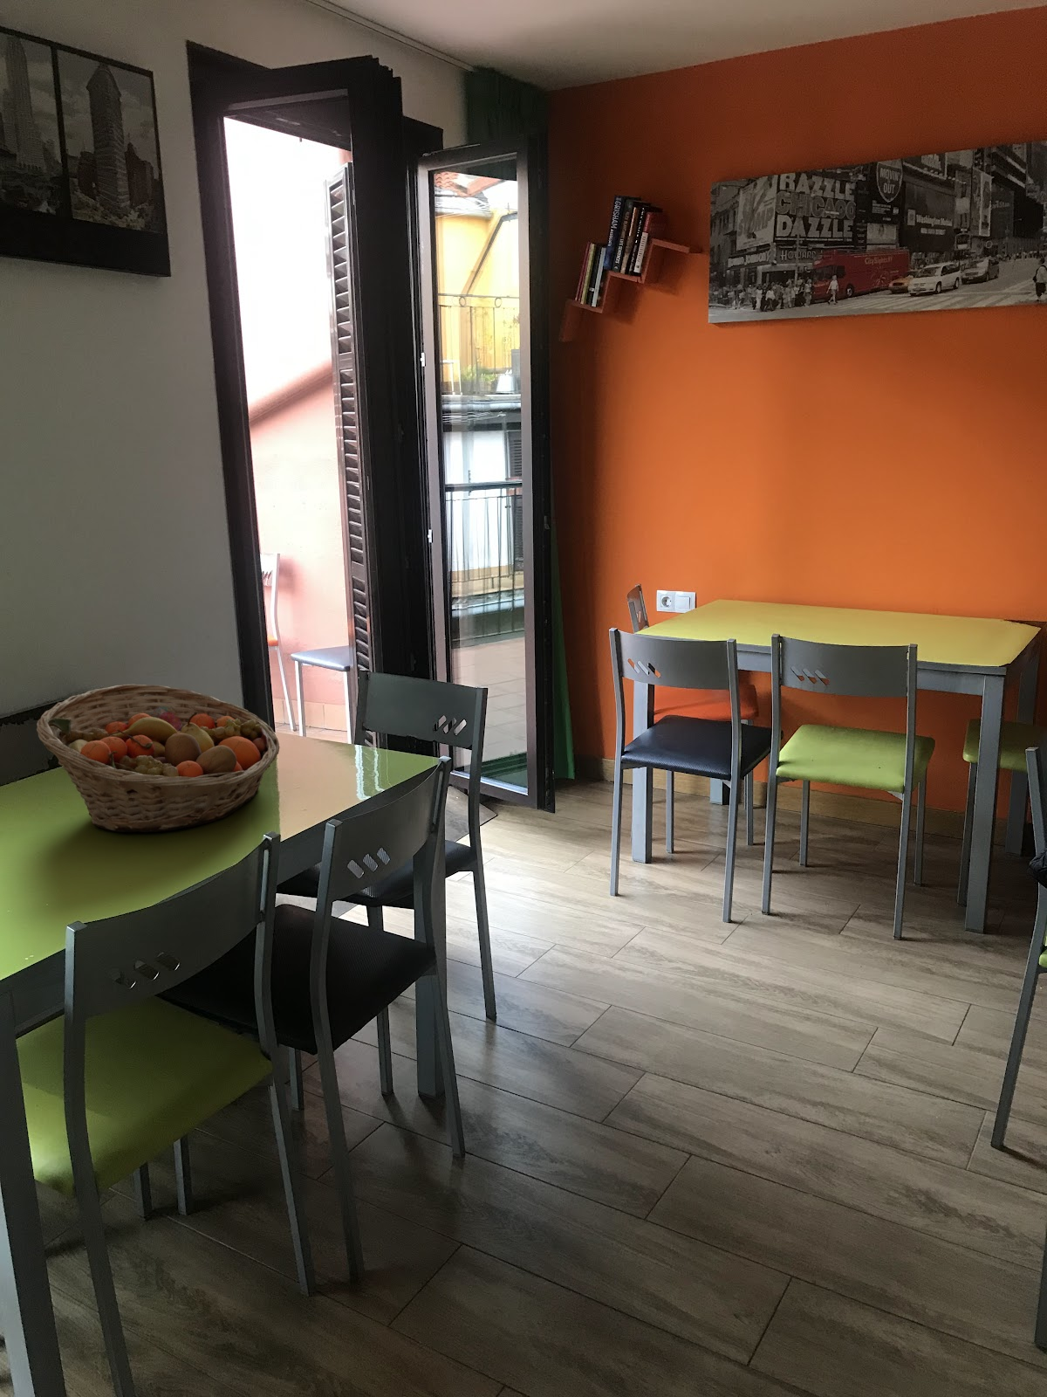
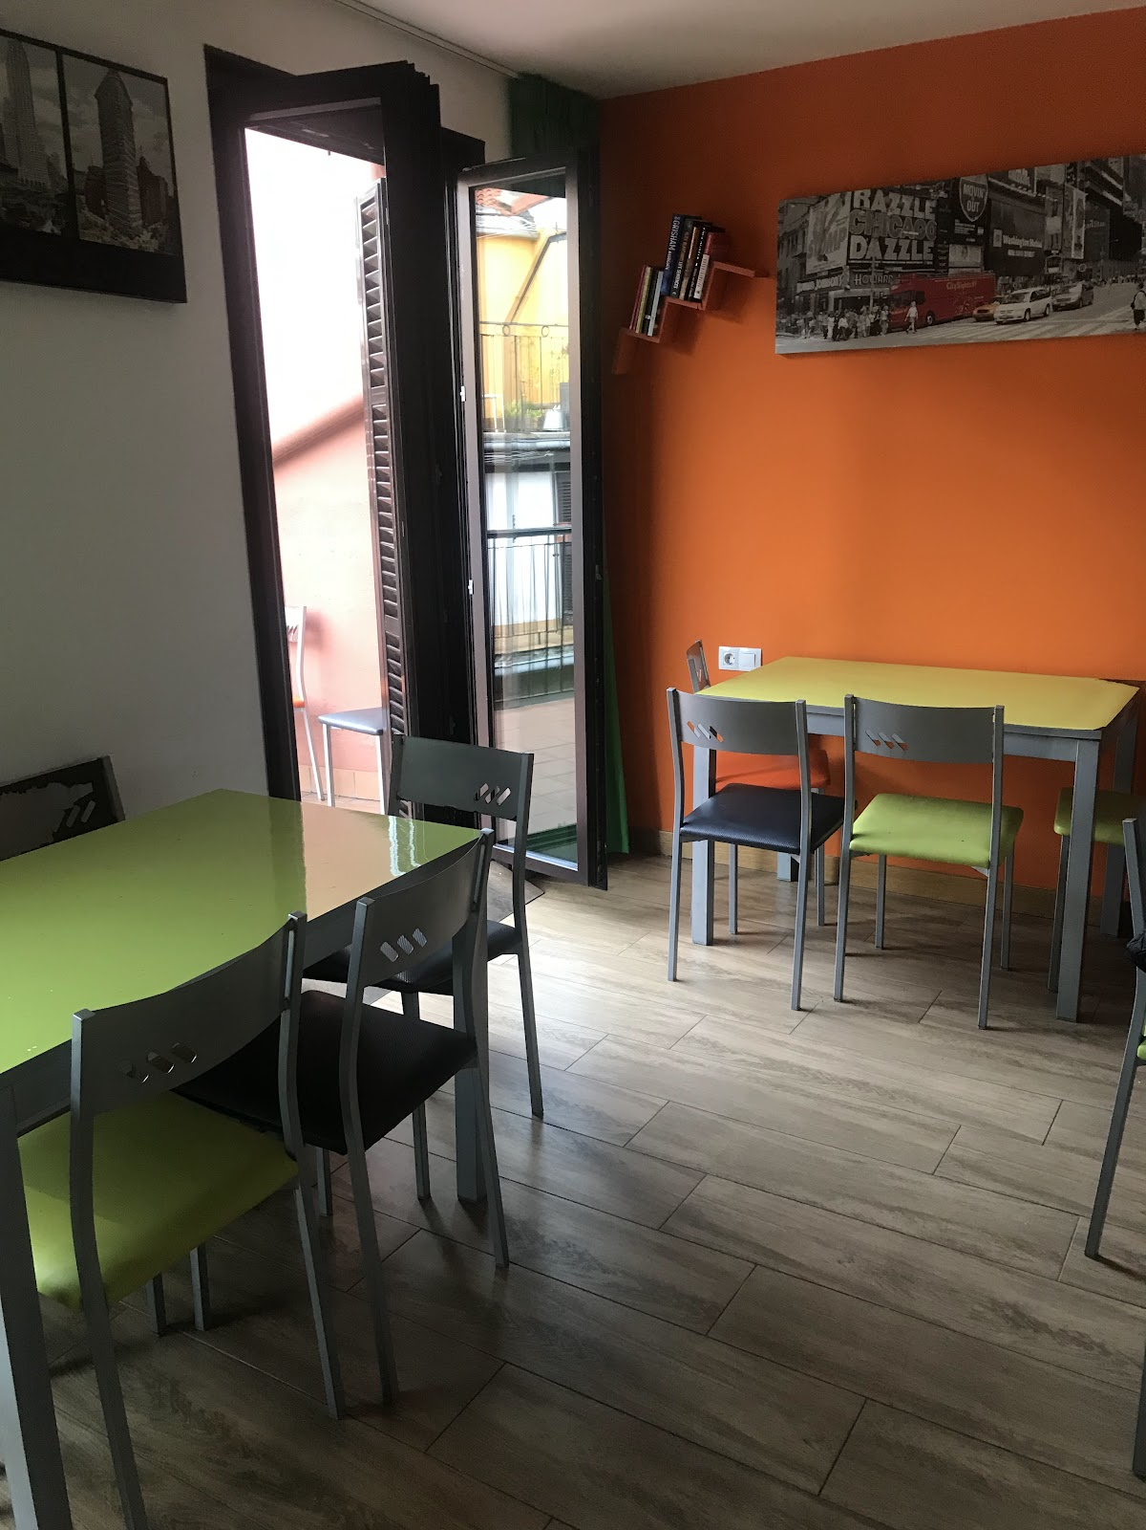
- fruit basket (165, 751)
